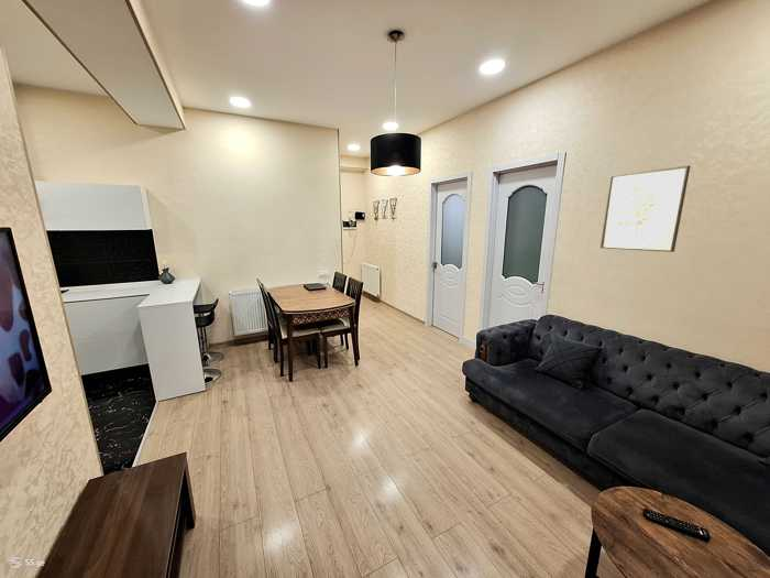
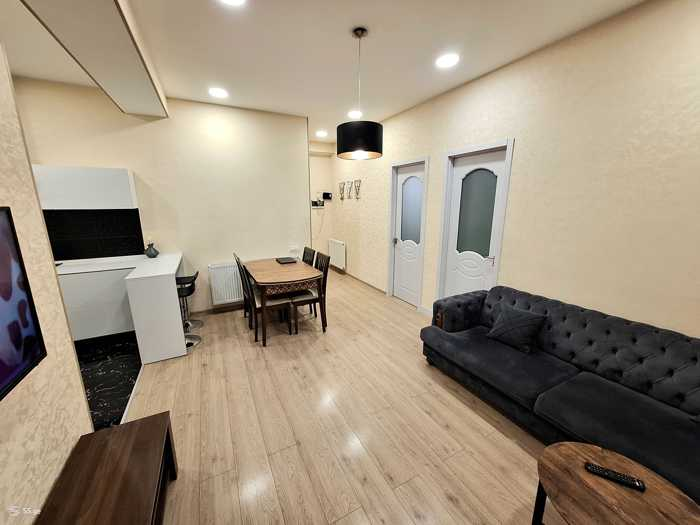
- wall art (640, 211)
